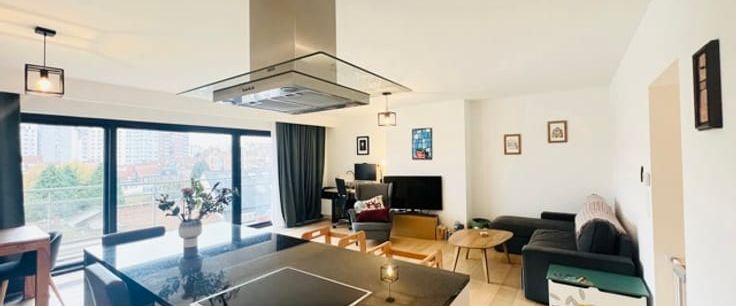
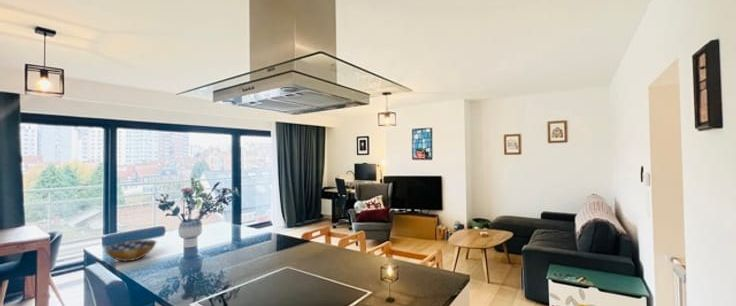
+ bowl (131, 251)
